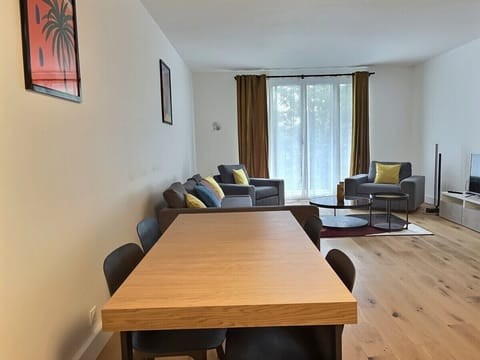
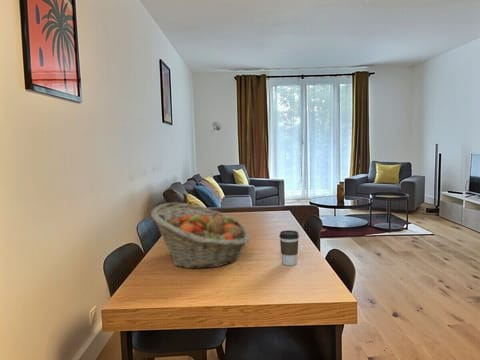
+ fruit basket (201, 230)
+ coffee cup (289, 247)
